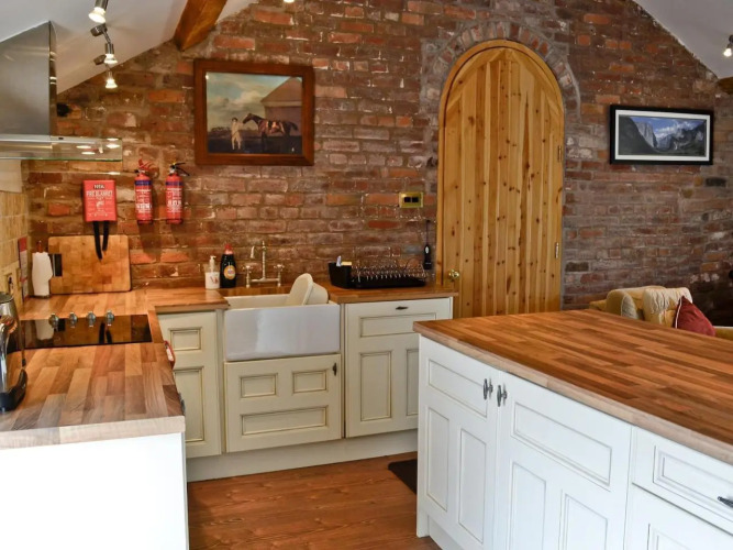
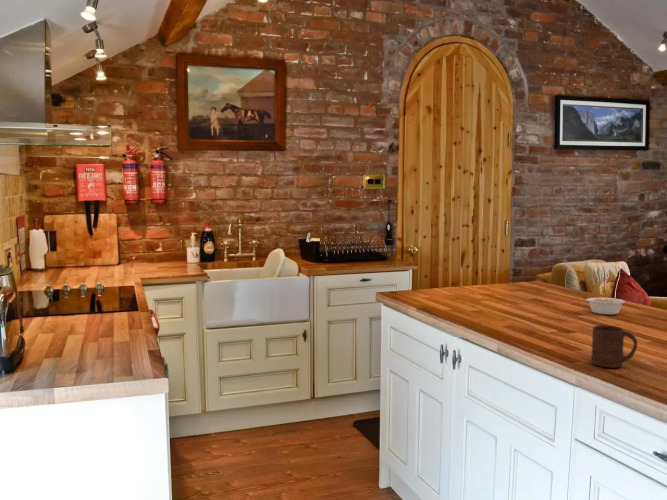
+ legume (606, 305)
+ cup (612, 346)
